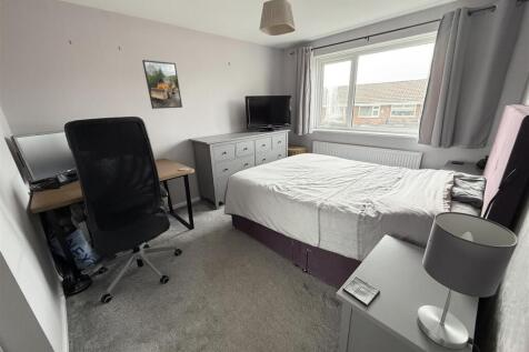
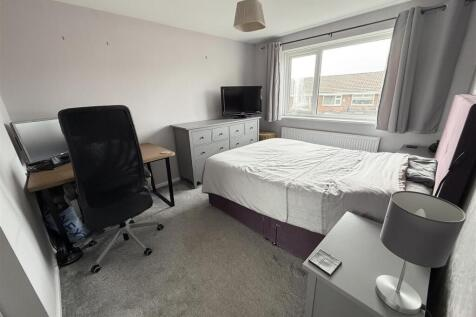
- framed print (163, 86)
